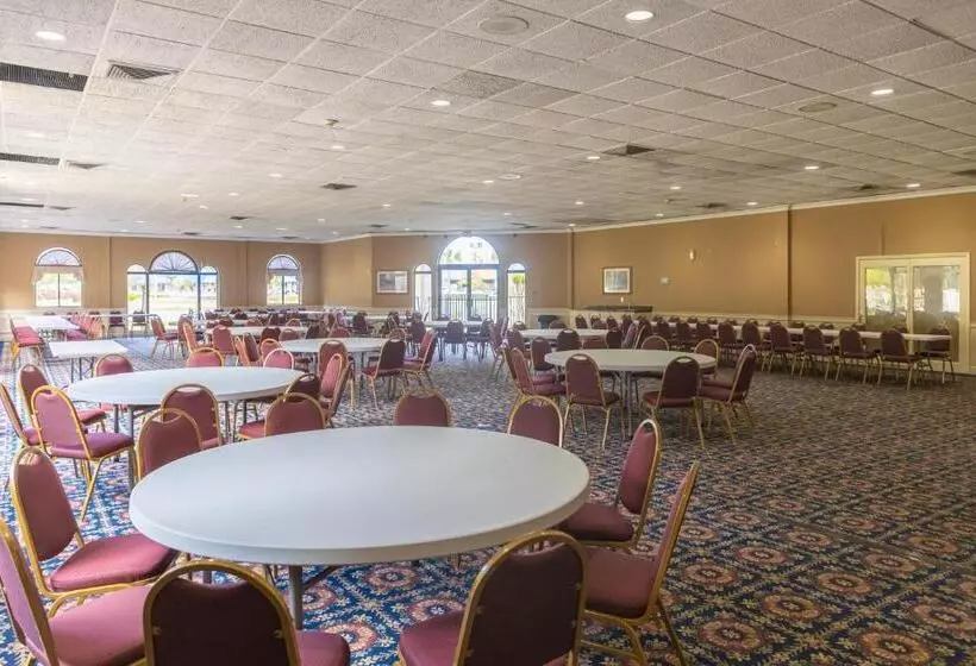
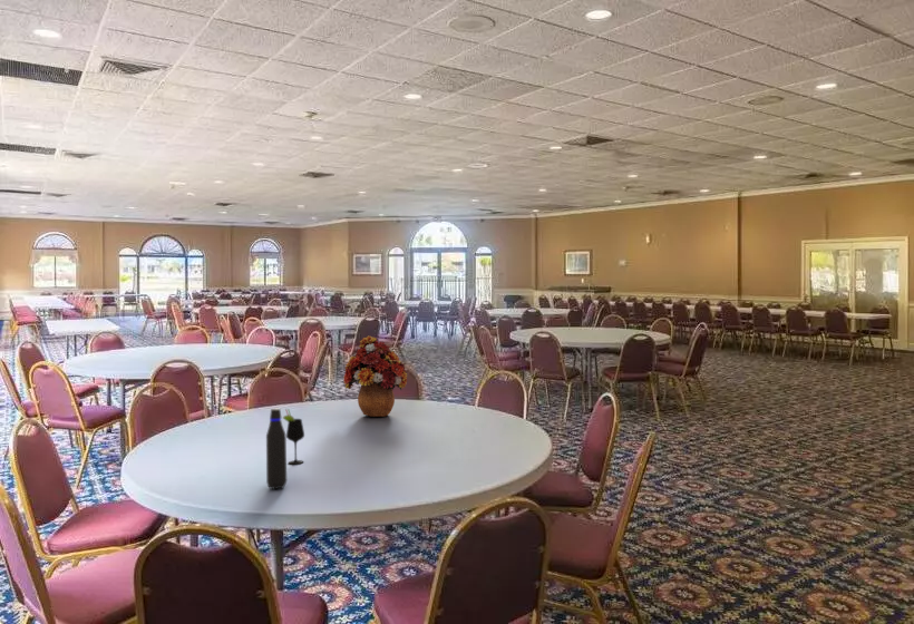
+ water bottle (275, 448)
+ wine glass (294, 436)
+ flower arrangement (375, 376)
